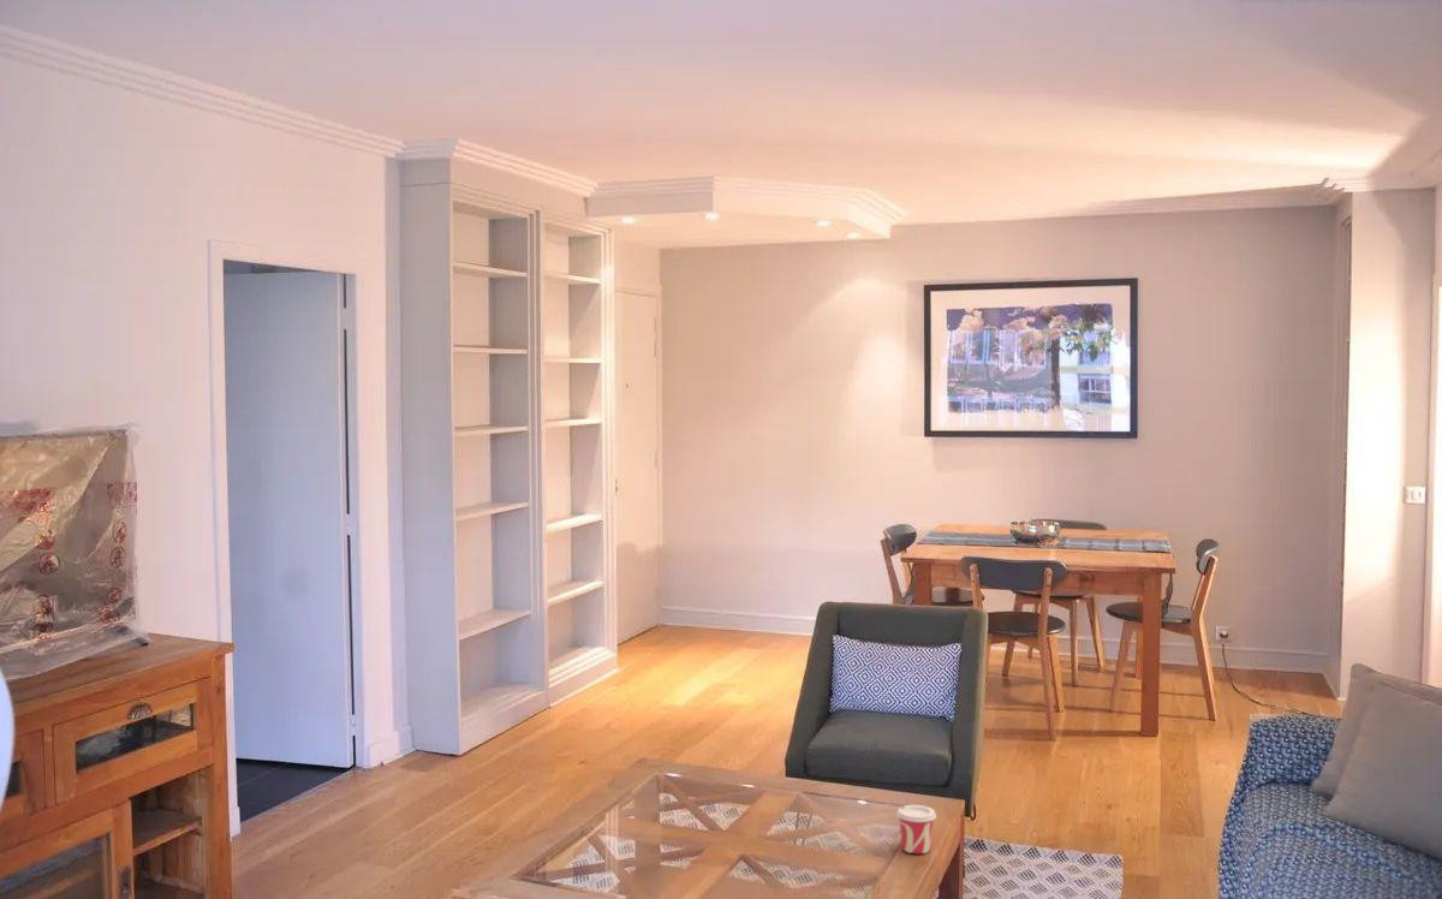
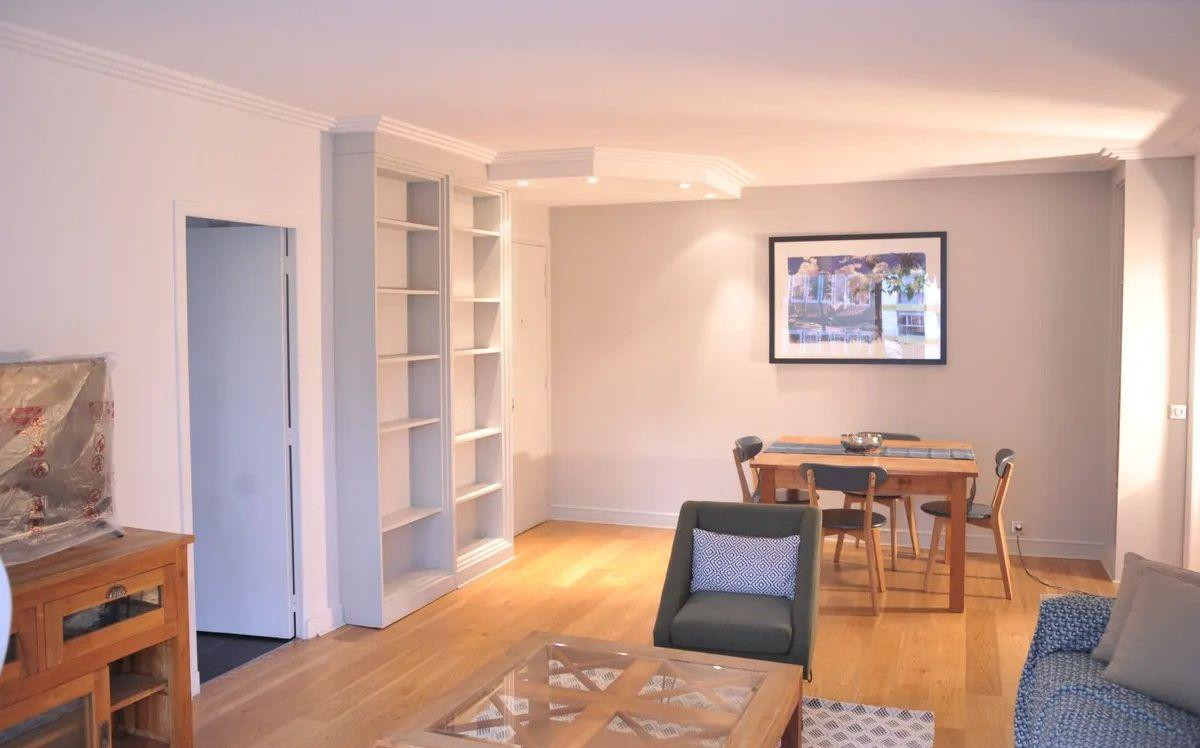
- cup (916, 829)
